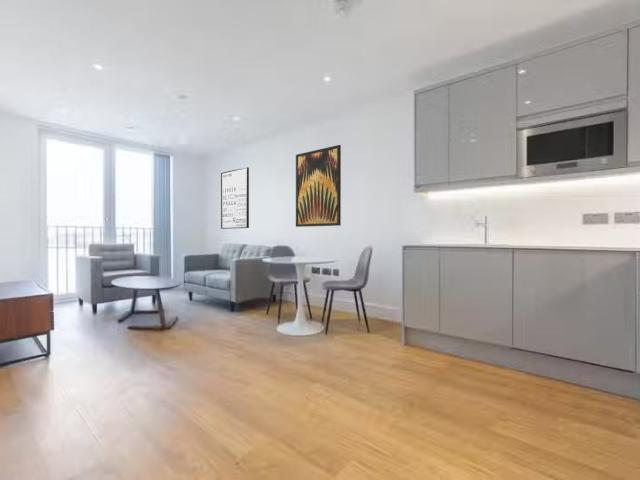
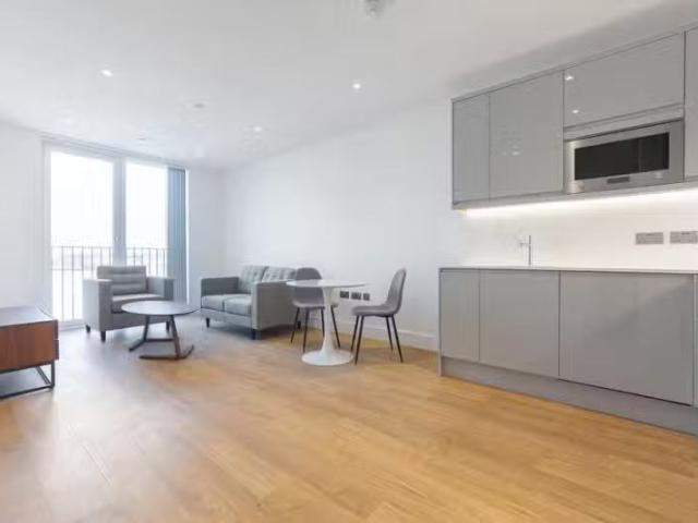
- wall art (316, 188)
- wall art (234, 199)
